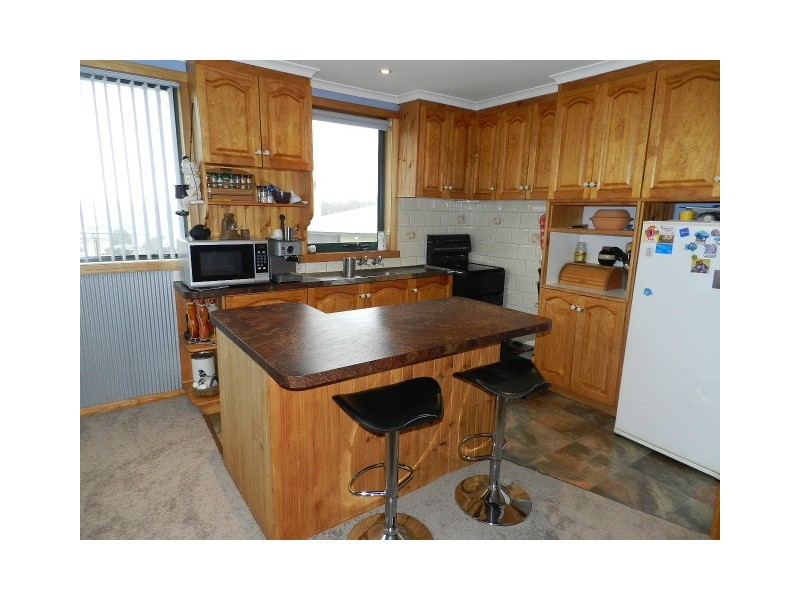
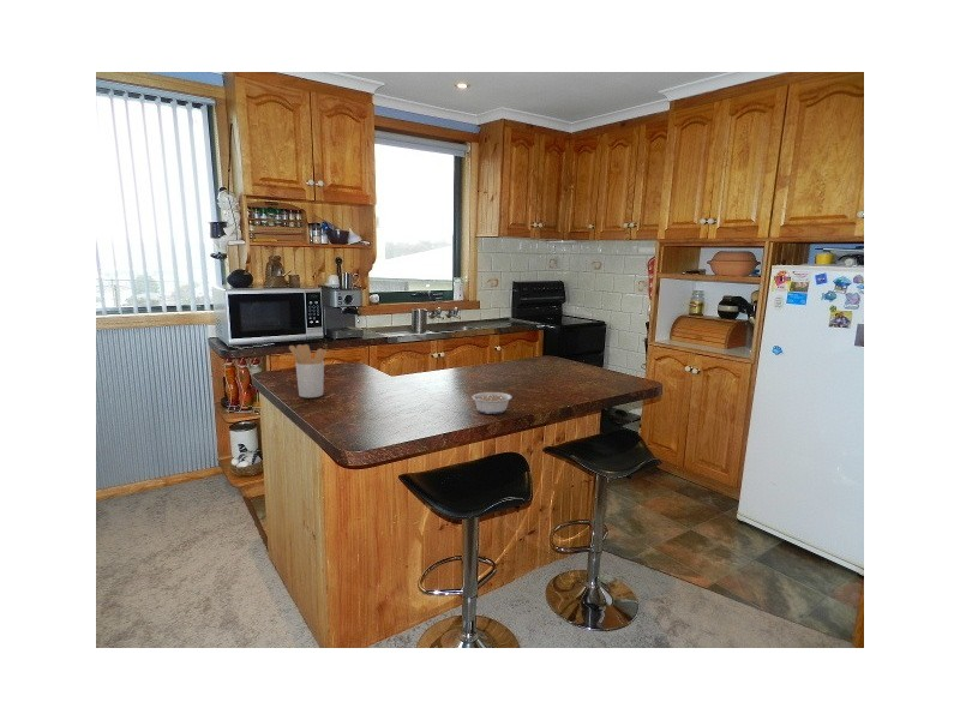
+ utensil holder (306, 368)
+ legume (490, 402)
